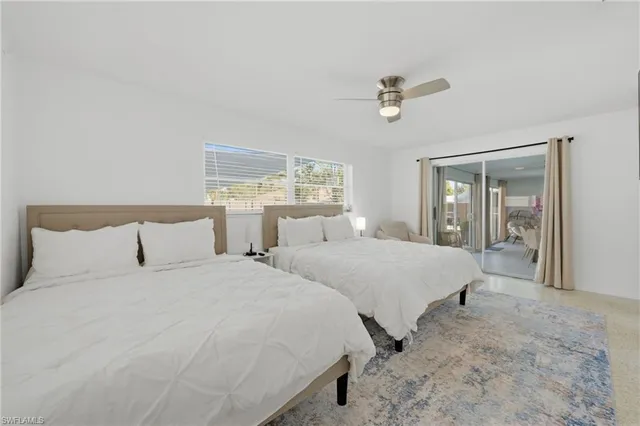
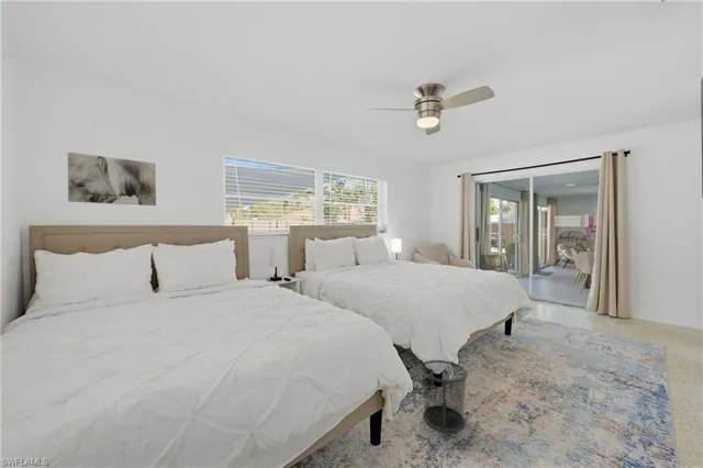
+ wall art (114, 180)
+ waste bin (443, 393)
